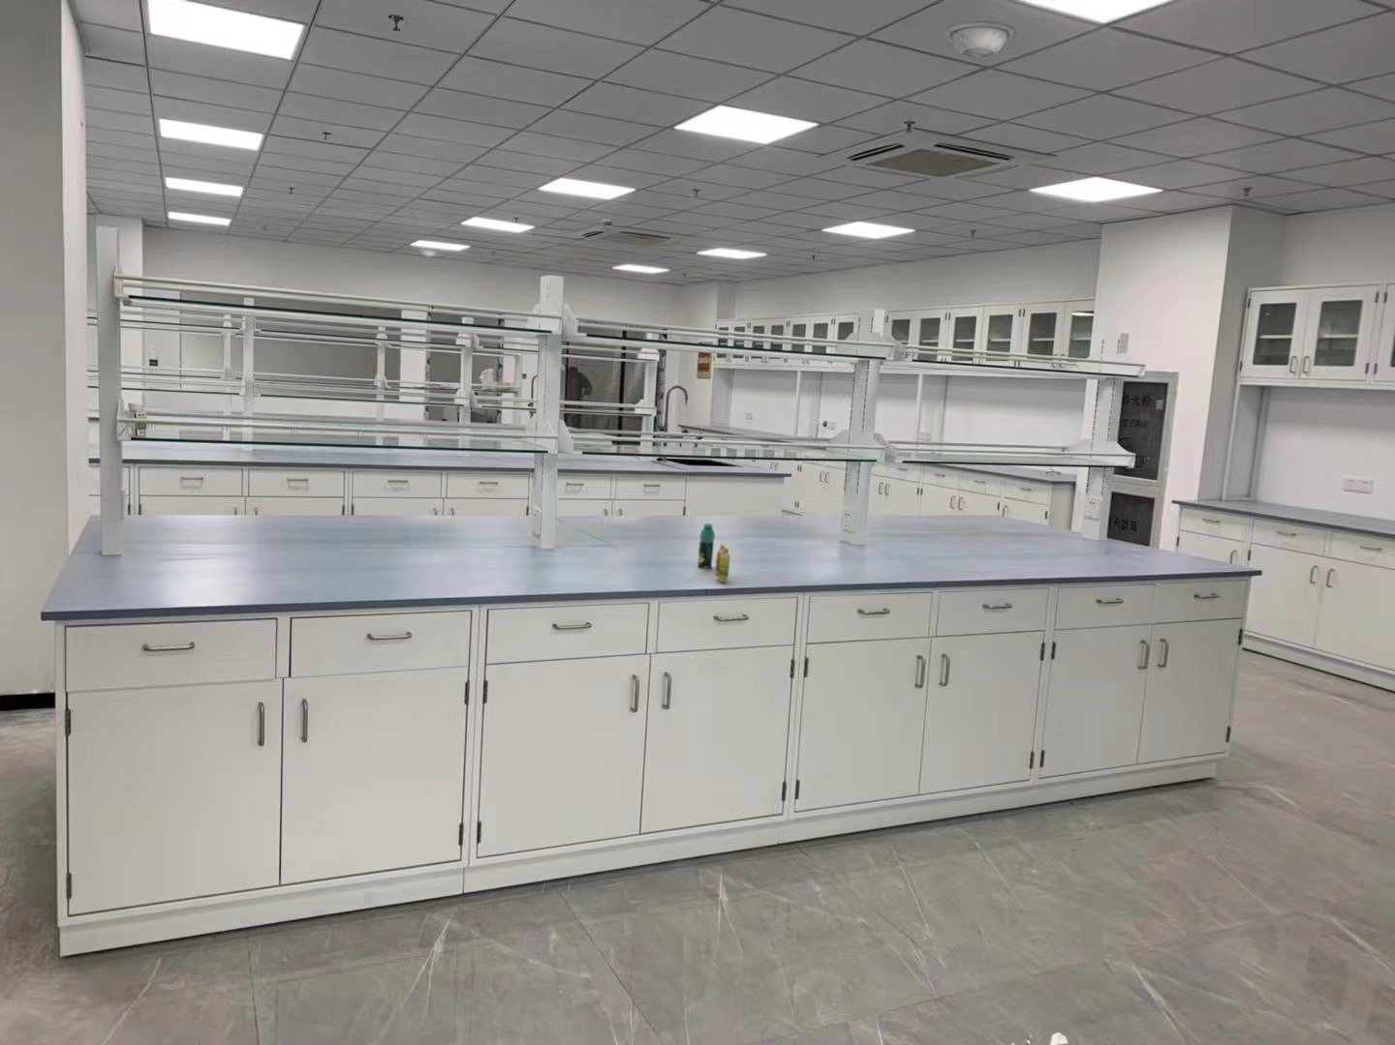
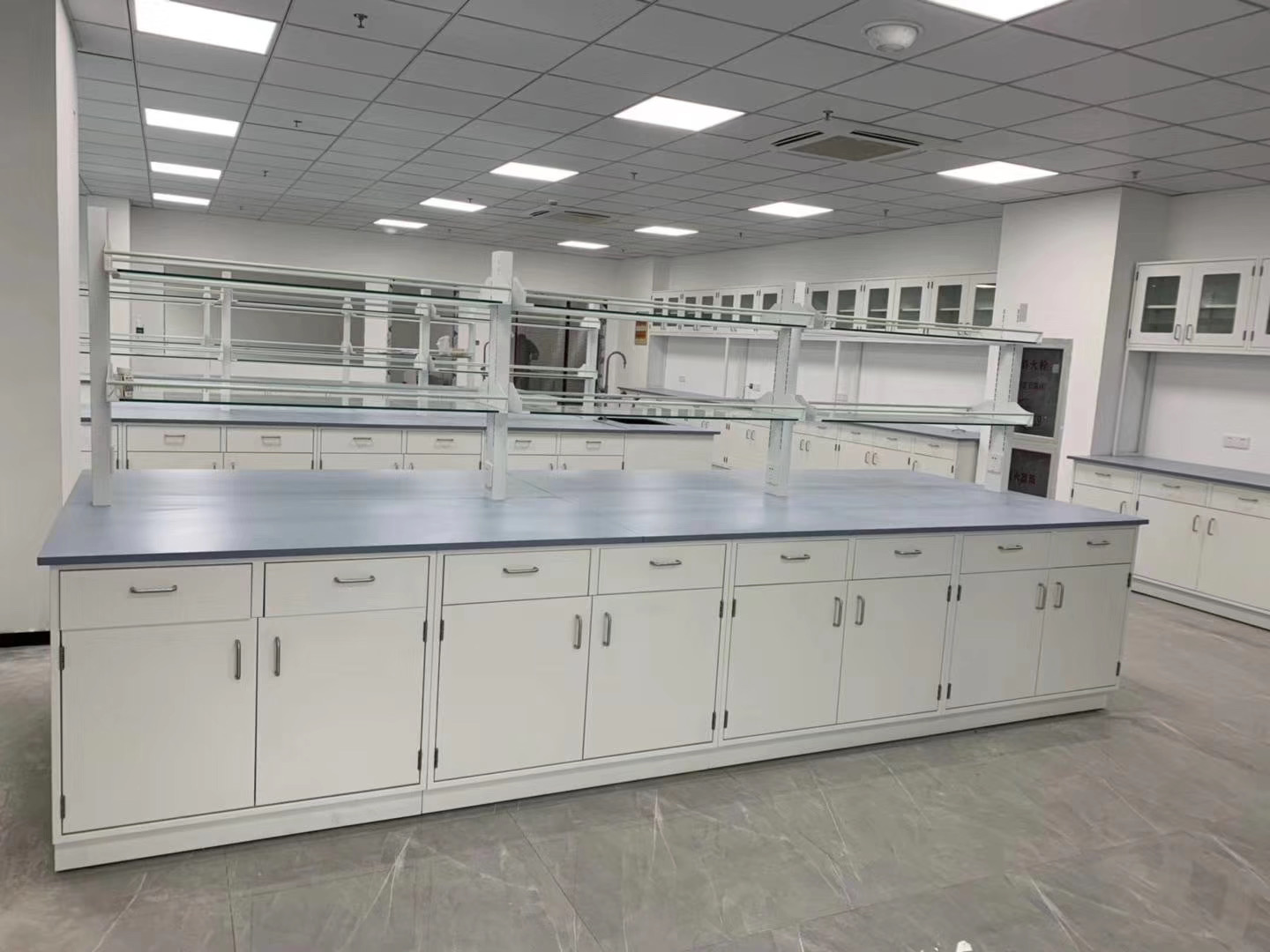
- beverage bottle (712, 551)
